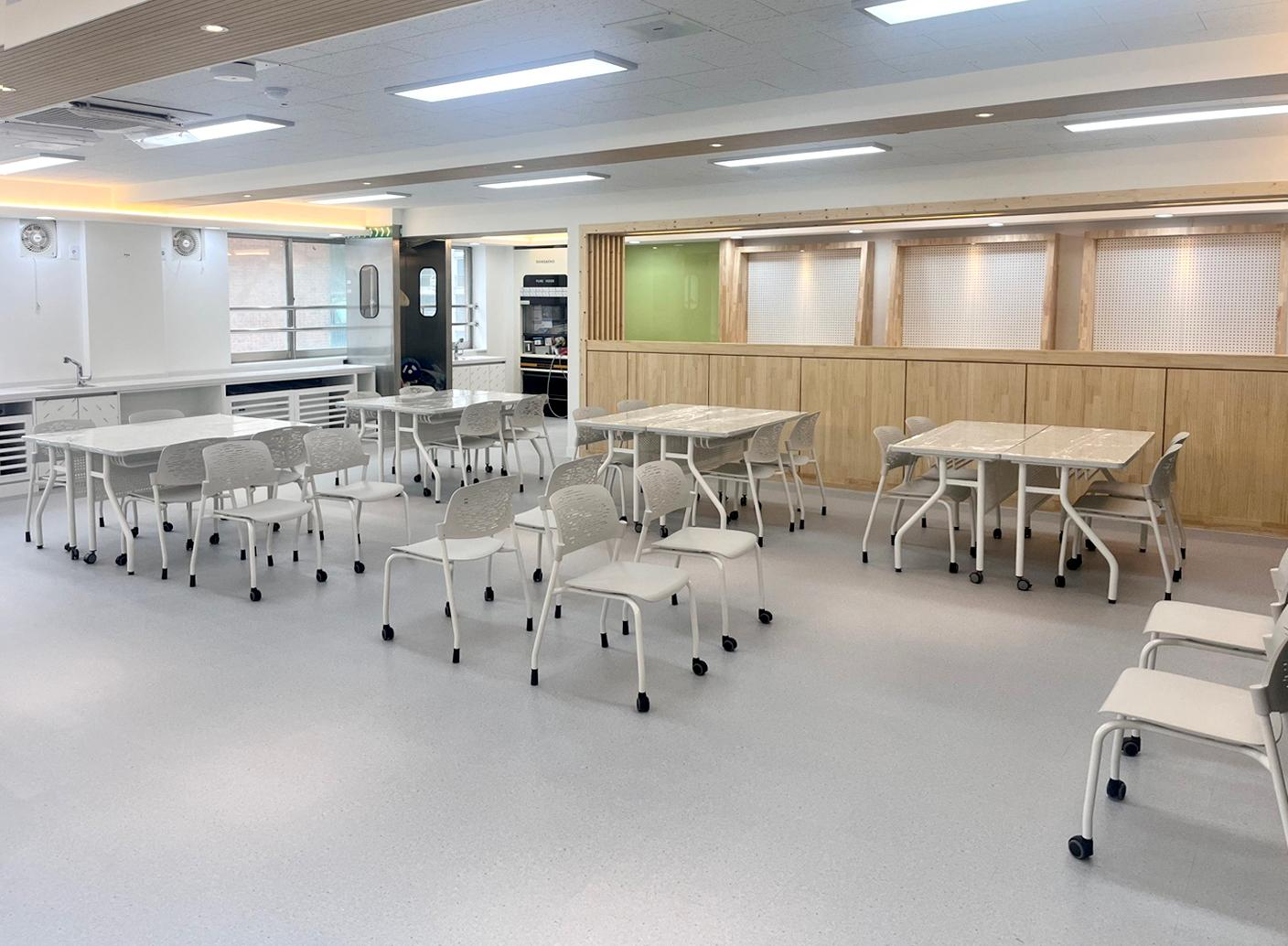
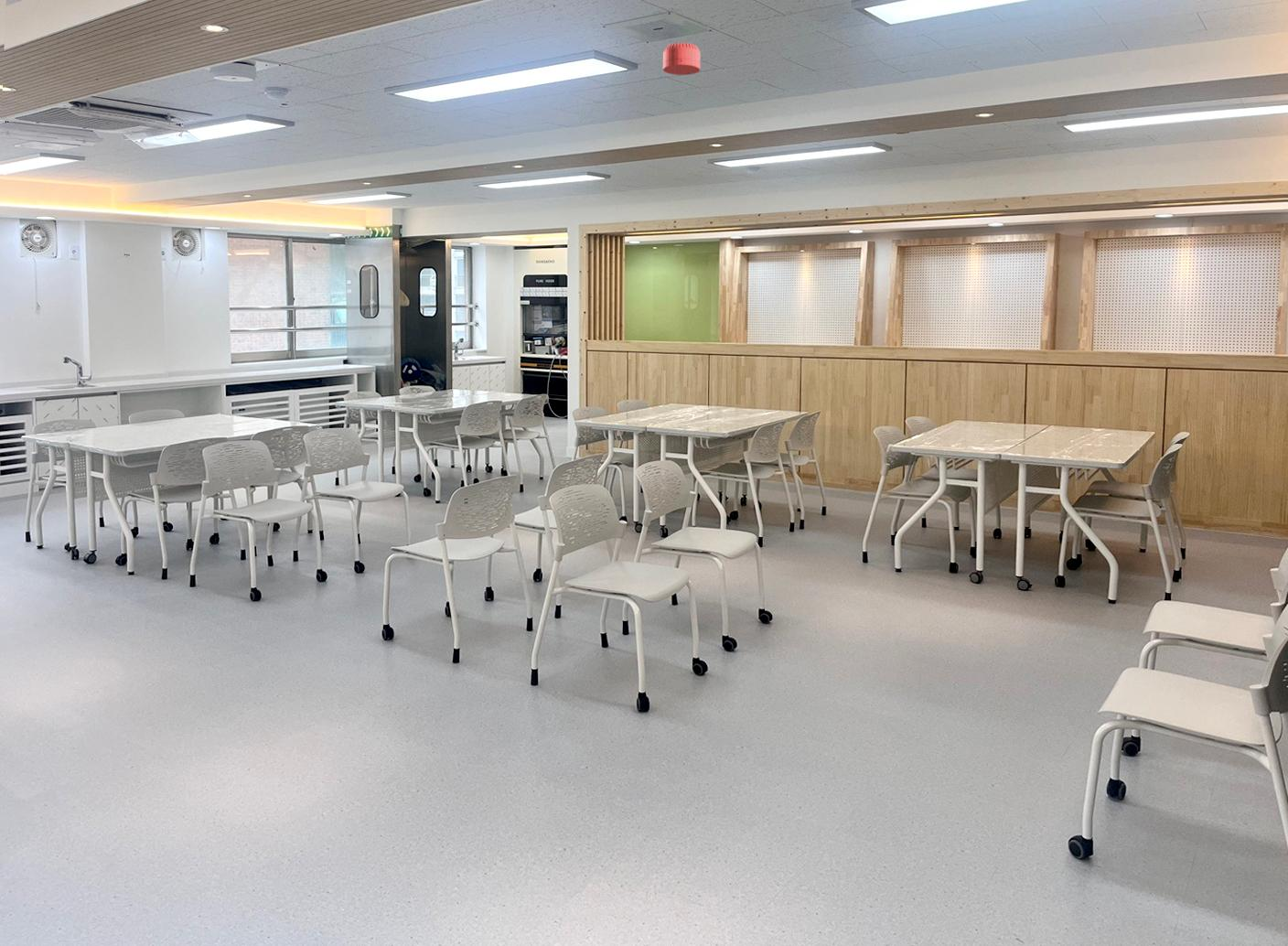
+ smoke detector (682, 58)
